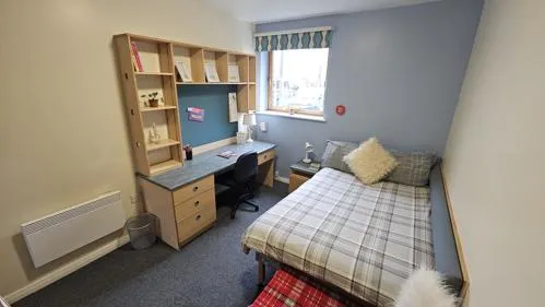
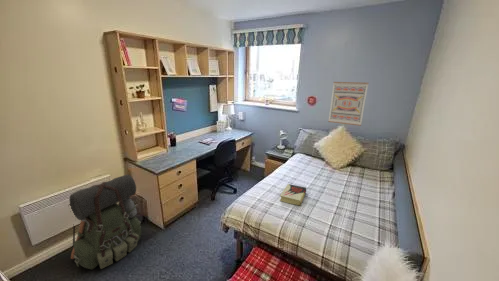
+ book (293, 193)
+ backpack (102, 215)
+ wall art (347, 103)
